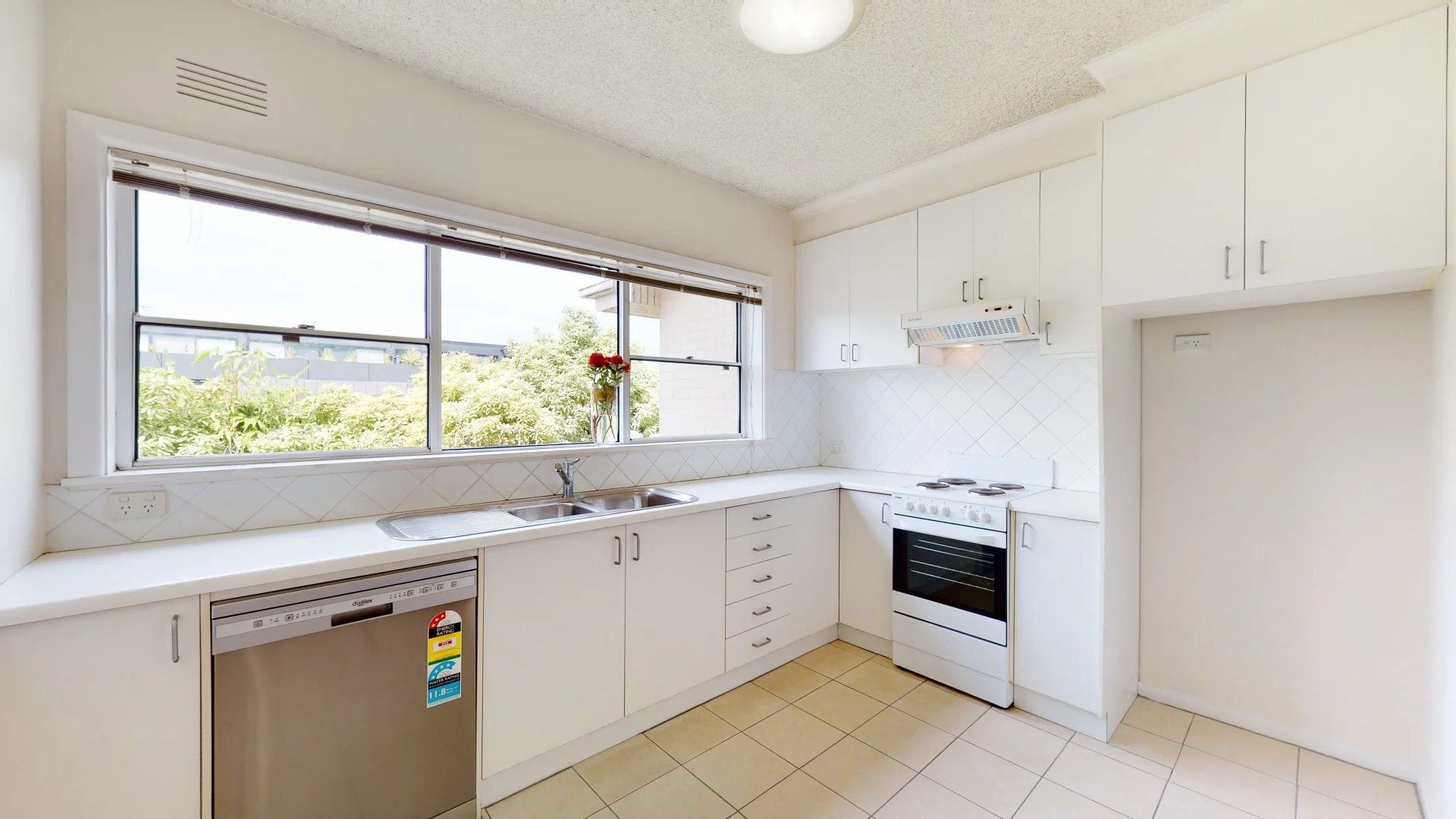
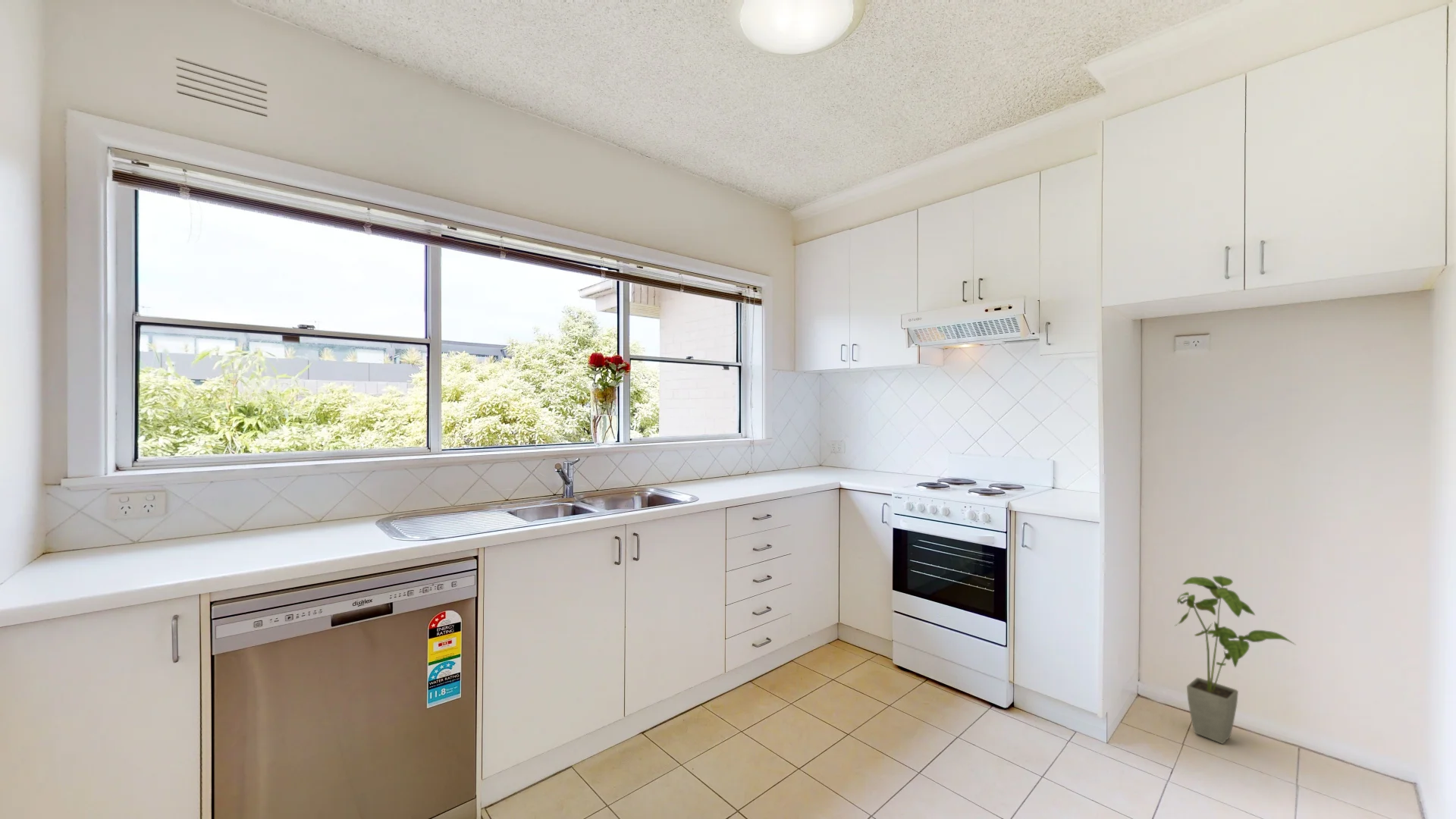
+ house plant (1225, 659)
